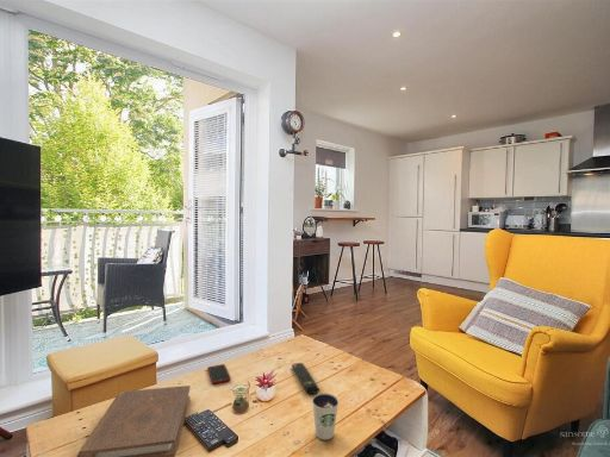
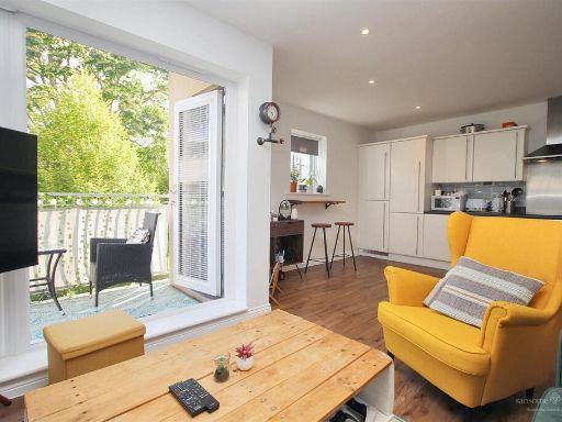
- cell phone (218, 374)
- book (142, 420)
- remote control (304, 376)
- dixie cup (324, 417)
